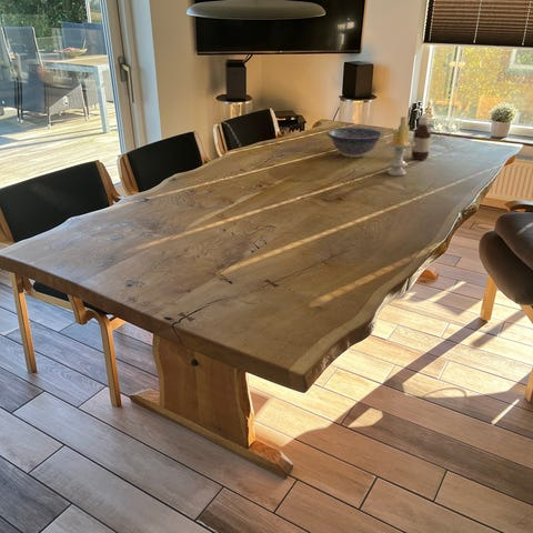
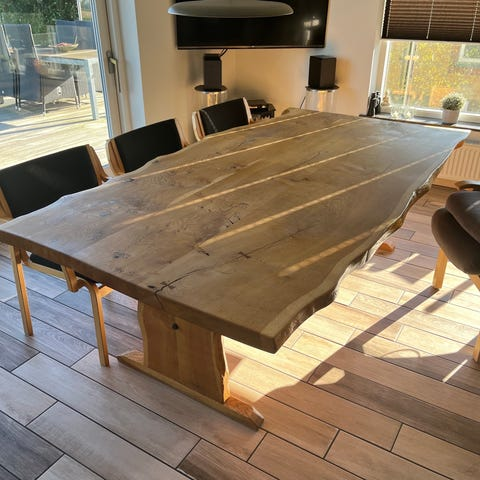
- bottle (421, 138)
- decorative bowl (354, 143)
- candle (400, 144)
